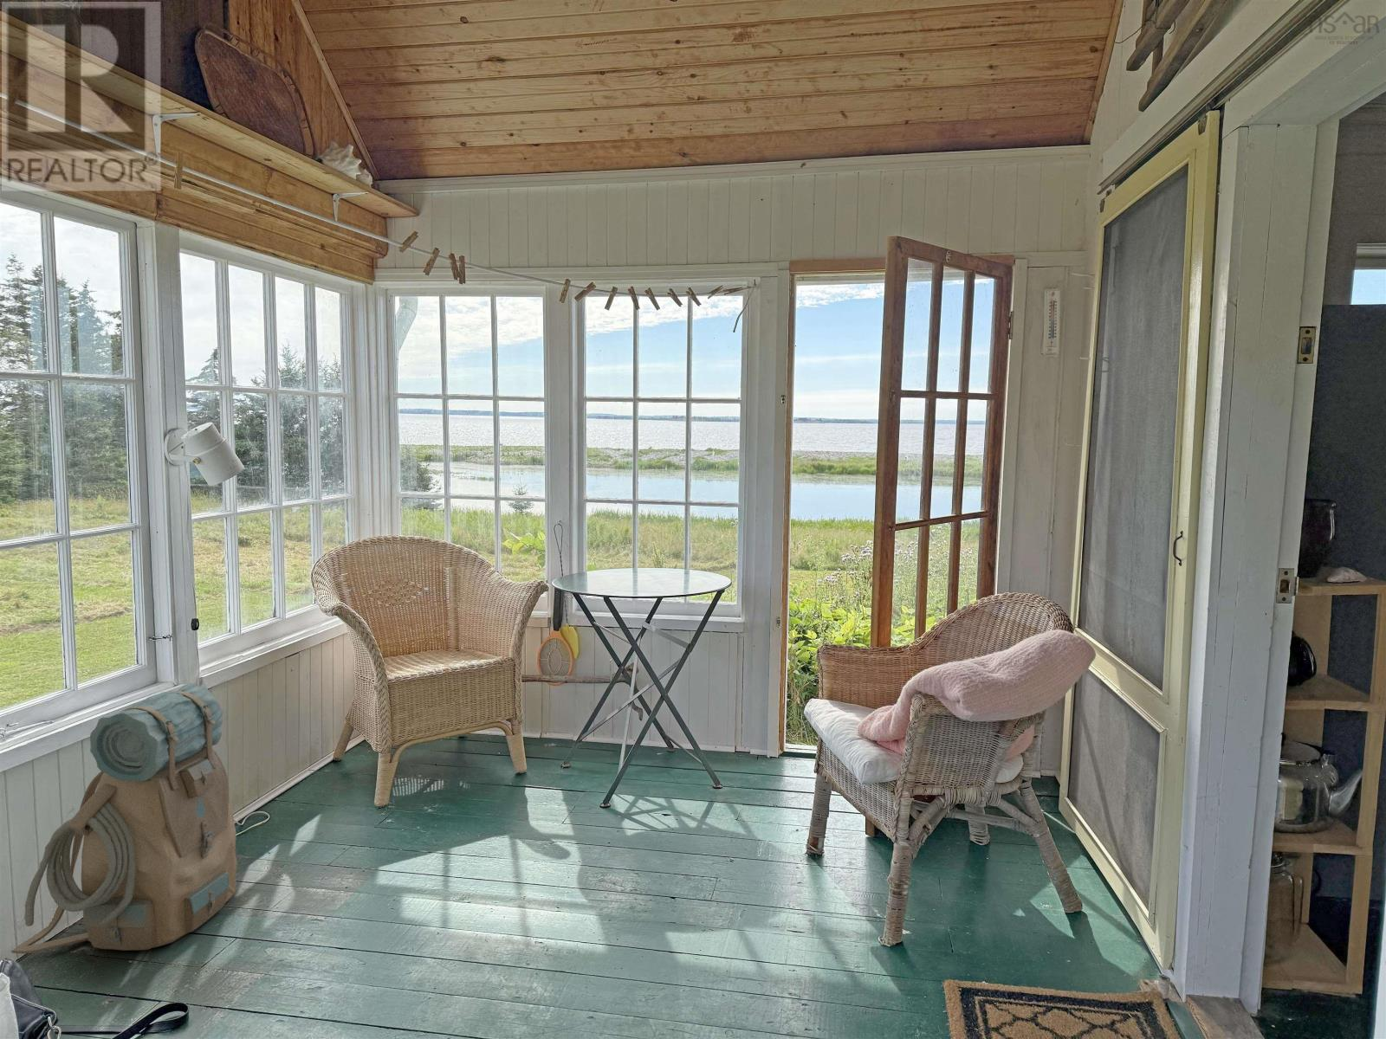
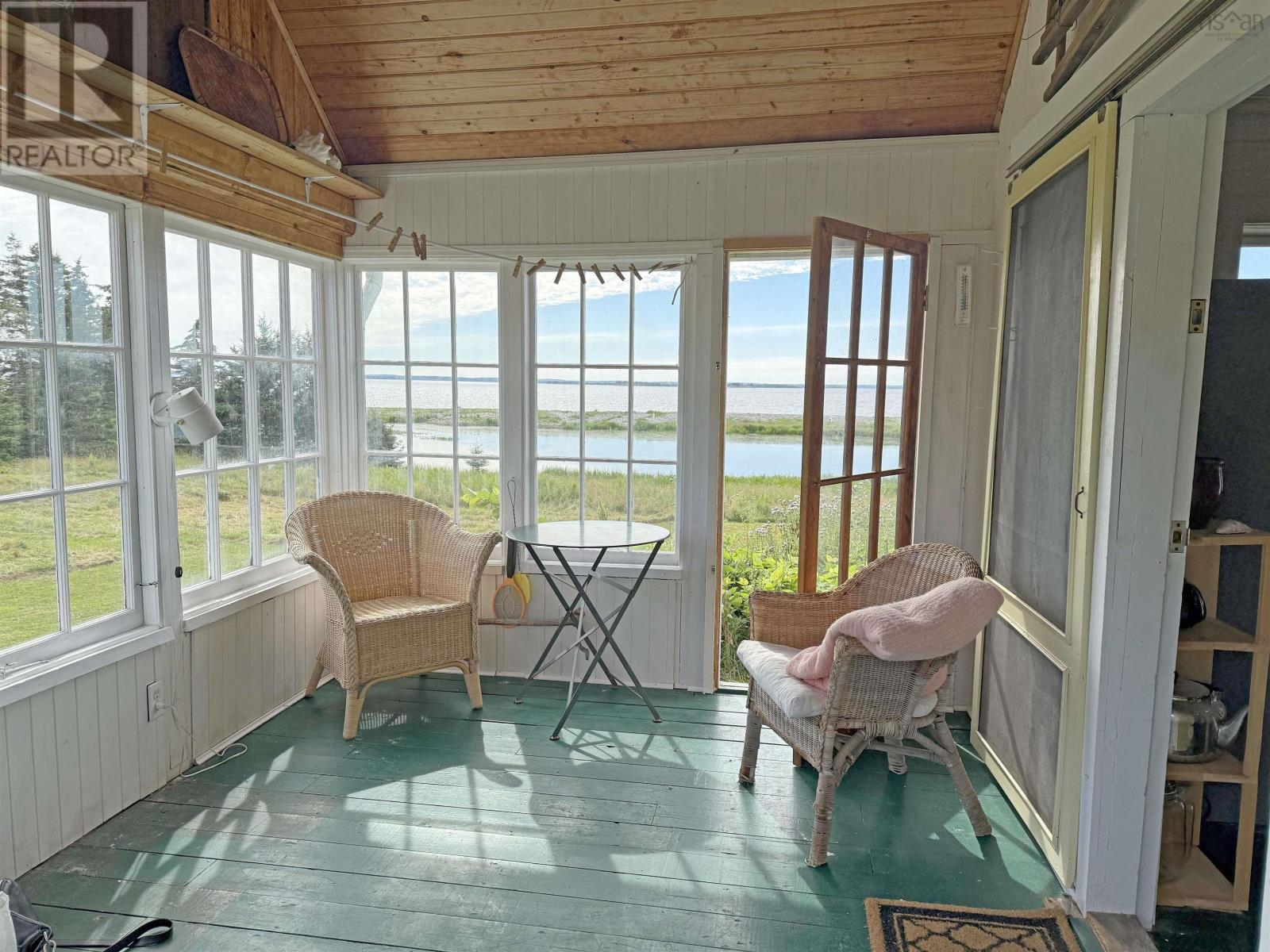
- backpack (143, 807)
